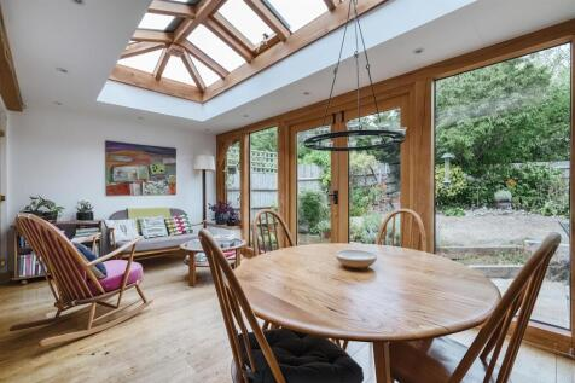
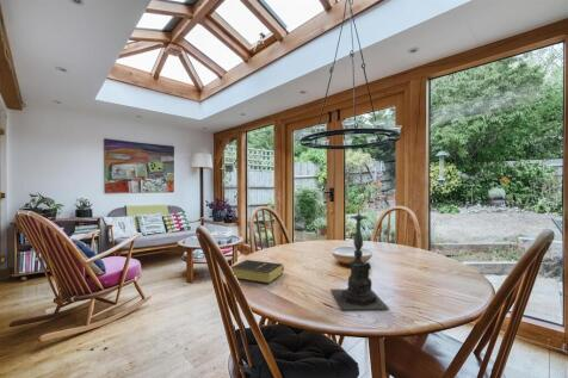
+ candle holder (357, 250)
+ book (255, 269)
